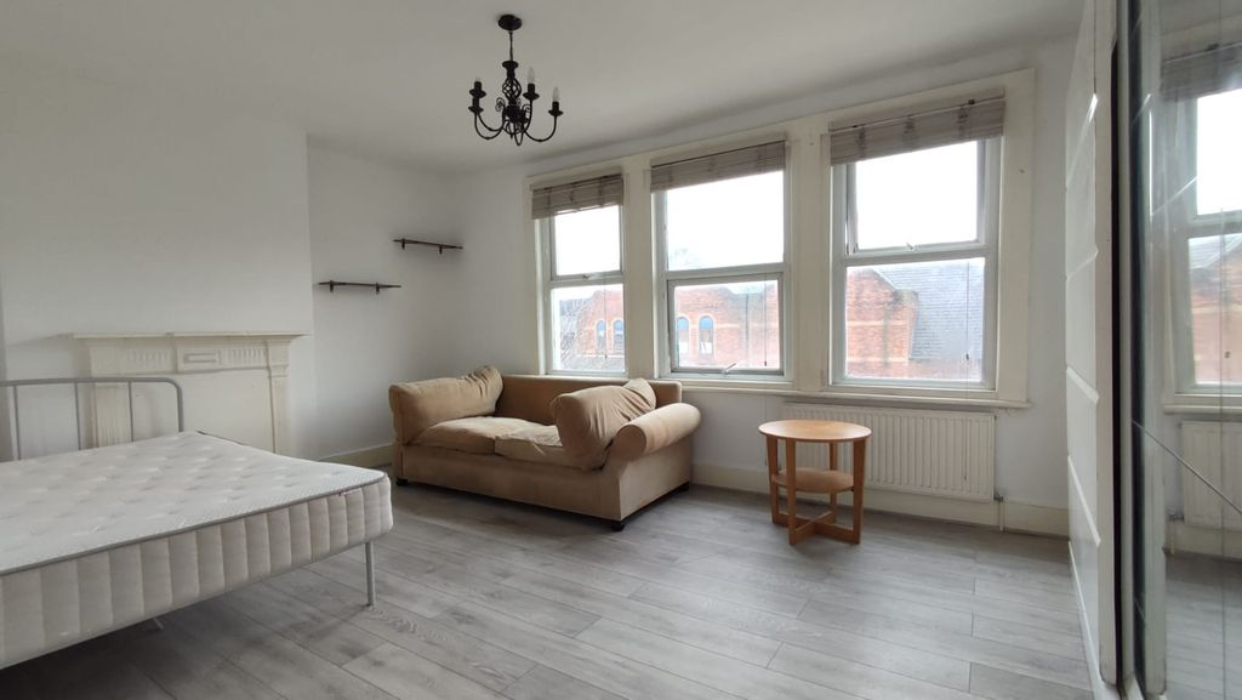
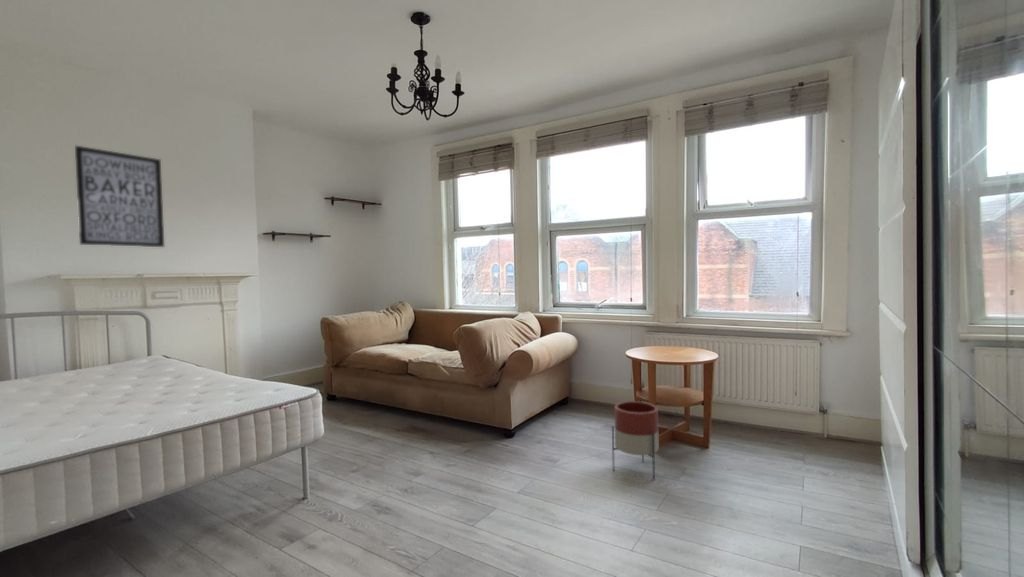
+ wall art (122, 199)
+ planter (635, 438)
